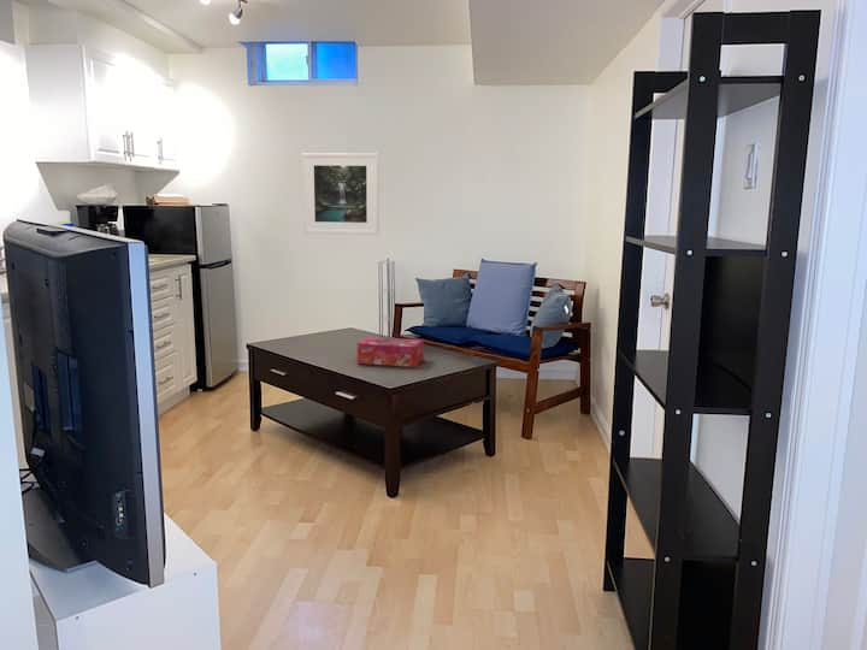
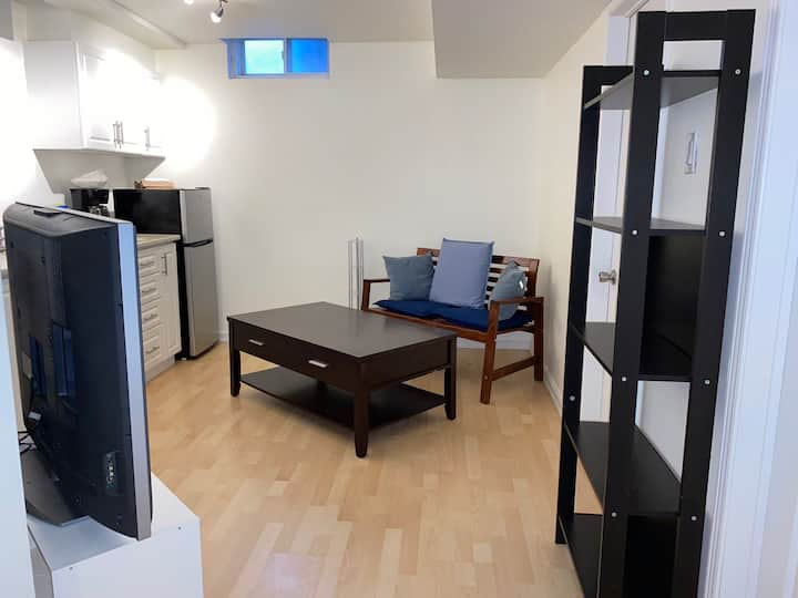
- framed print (340, 194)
- tissue box (390, 351)
